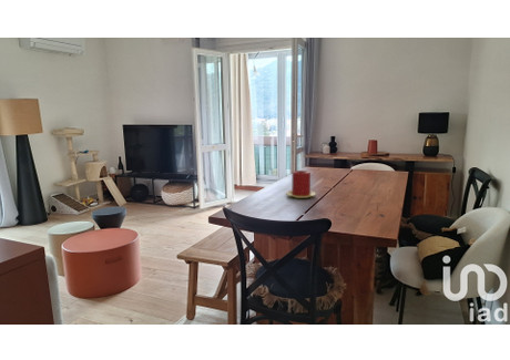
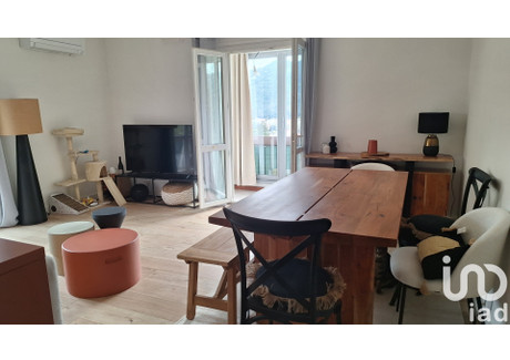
- candle (300, 184)
